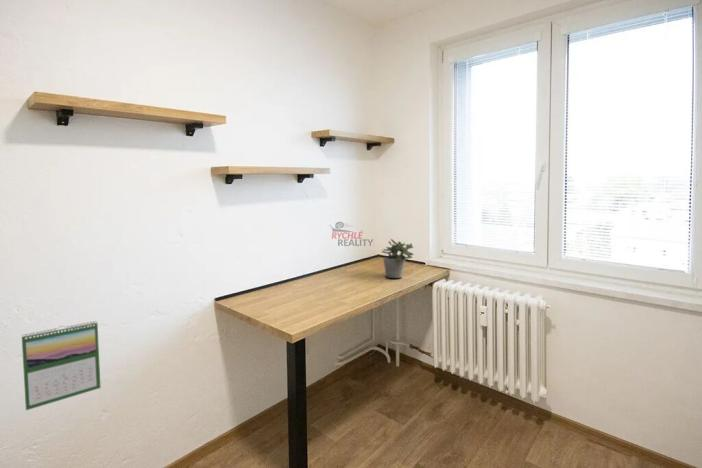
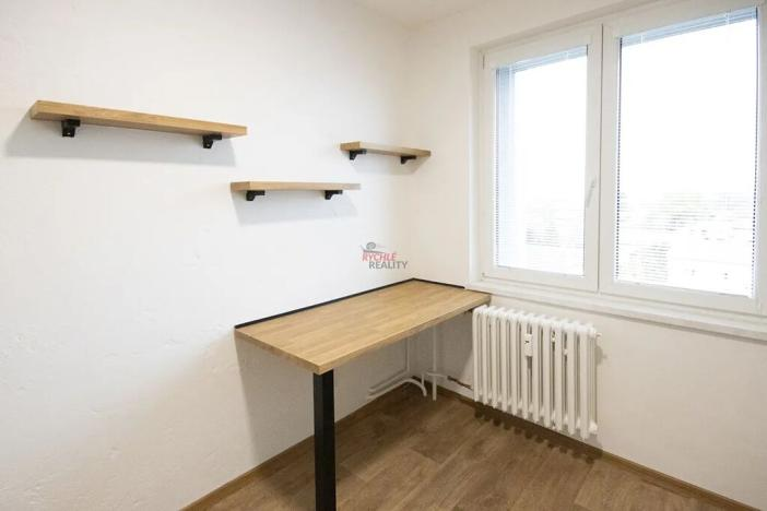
- calendar (63, 362)
- potted plant (399, 258)
